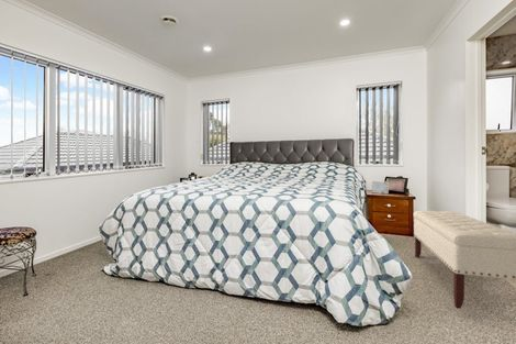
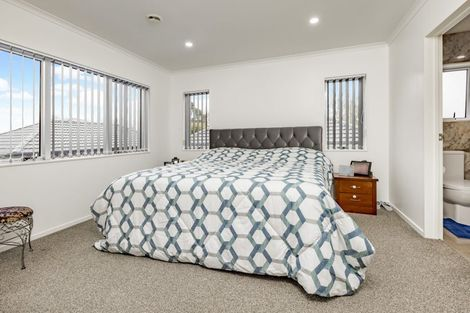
- bench (458, 249)
